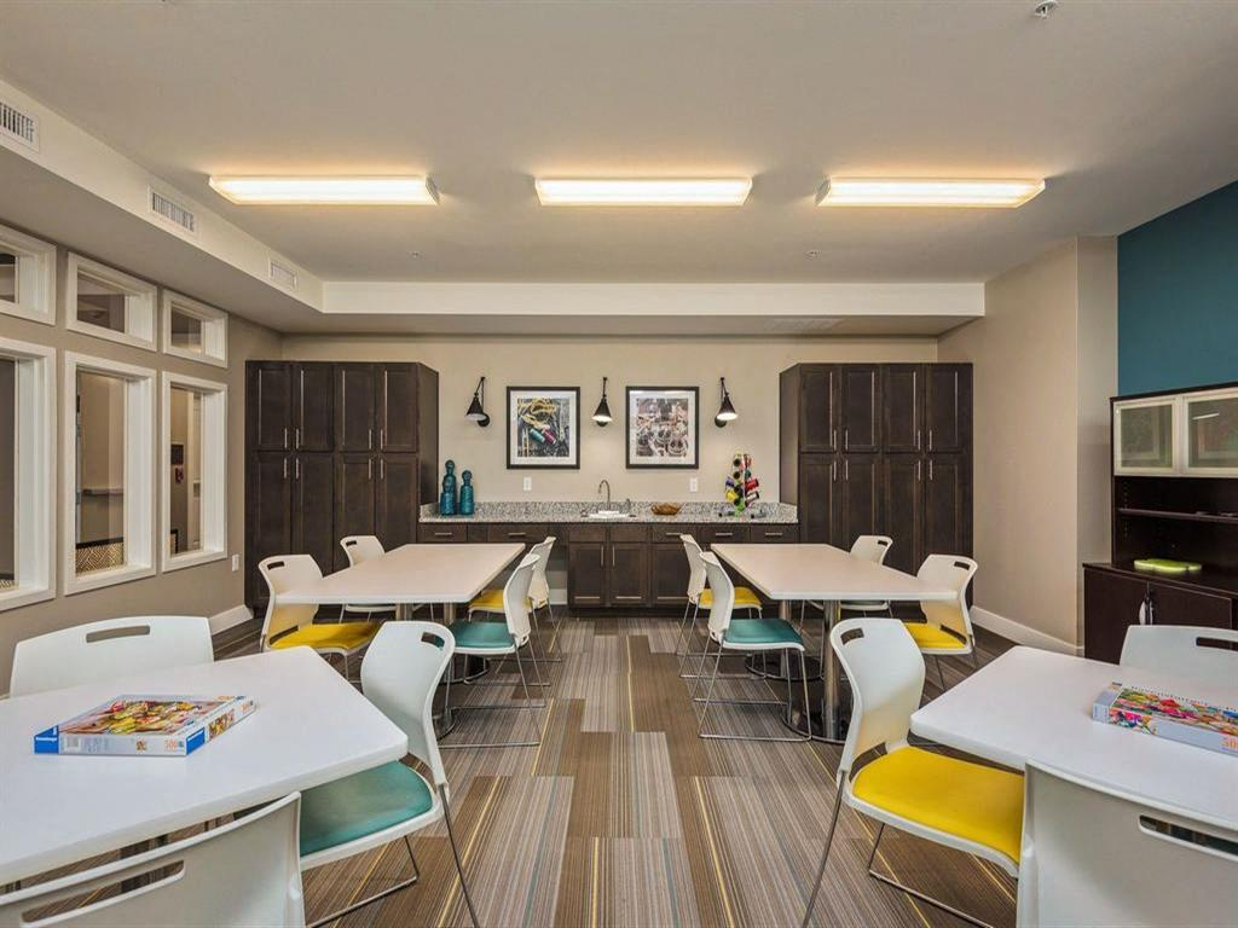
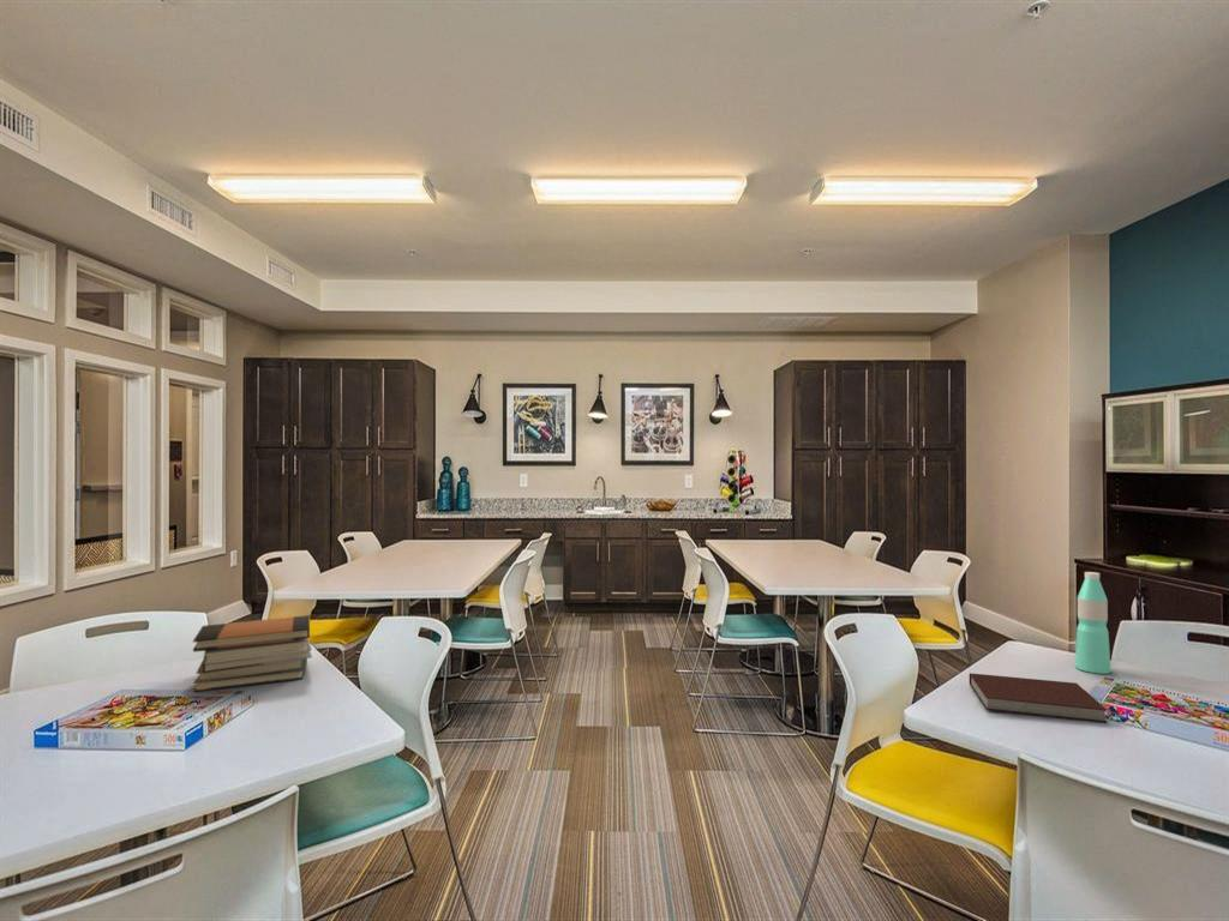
+ water bottle (1092, 620)
+ book stack (256, 651)
+ notebook (1032, 696)
